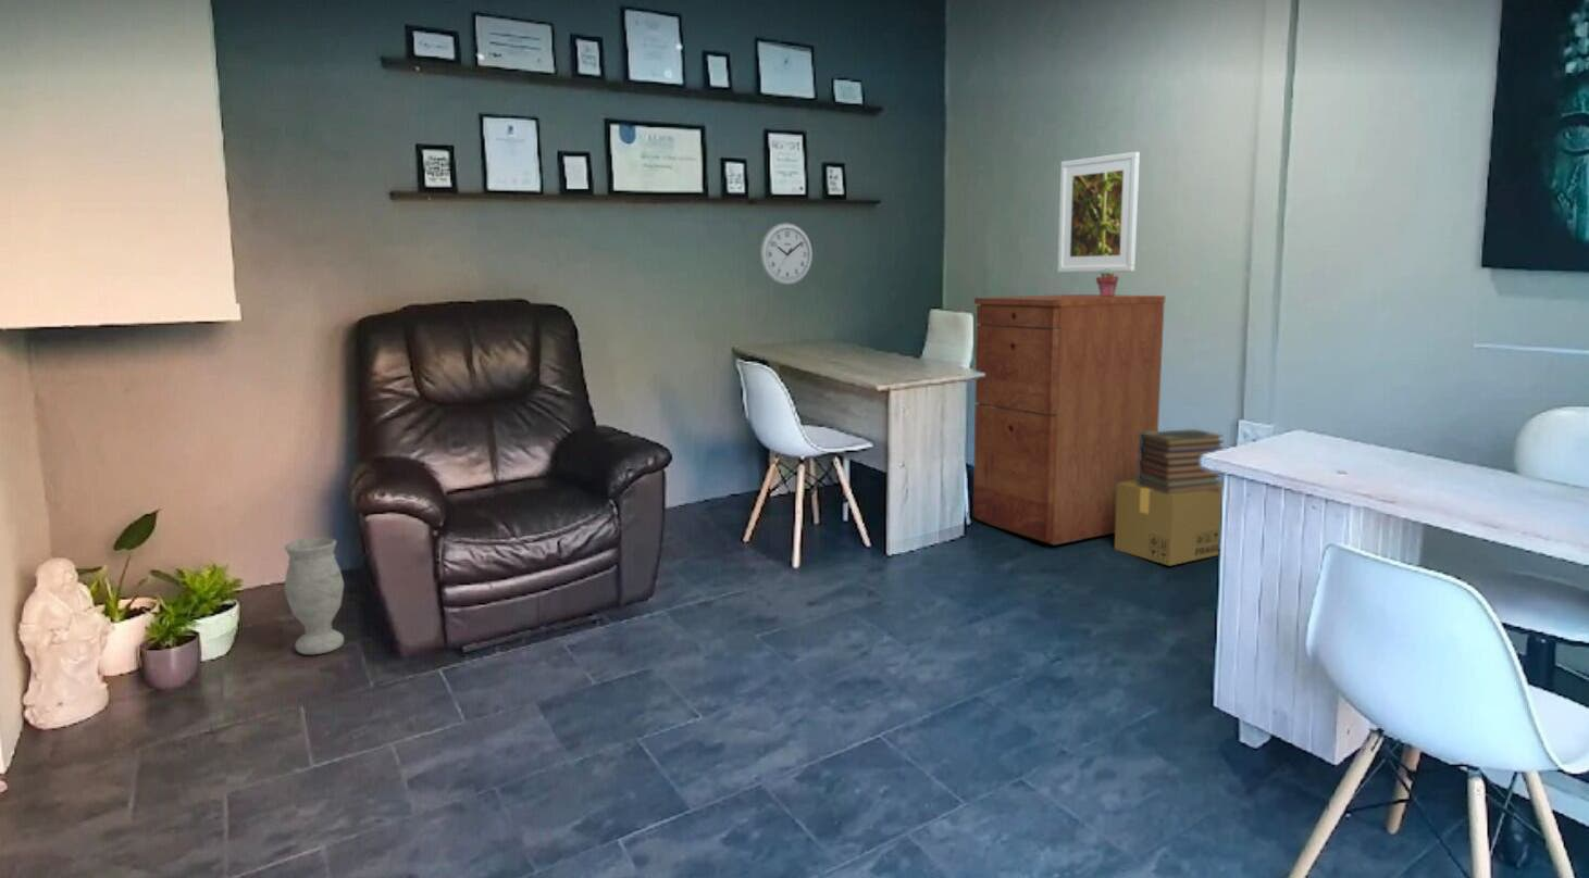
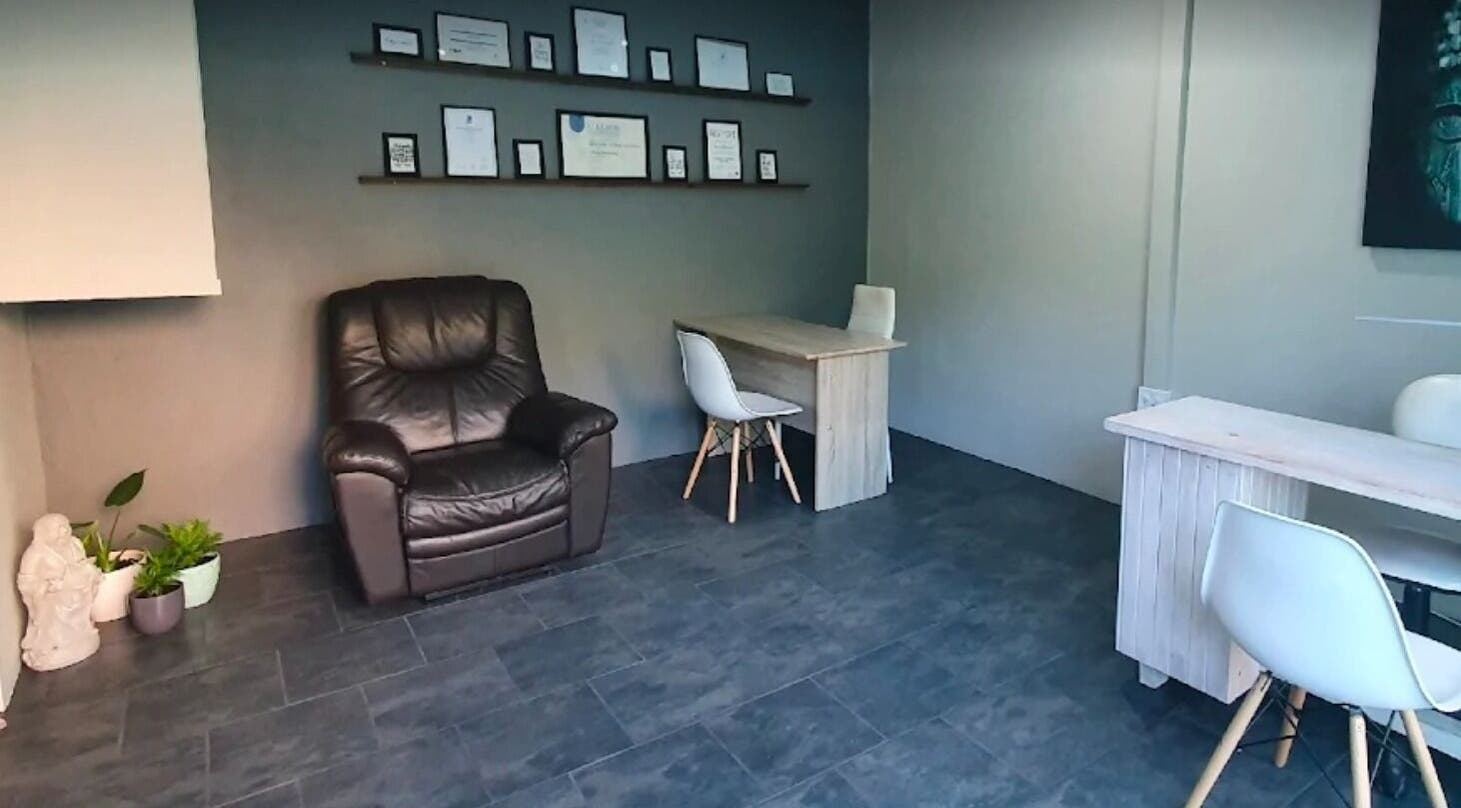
- wall clock (786, 254)
- vase (314, 595)
- cardboard box (1172, 517)
- book stack (1180, 460)
- filing cabinet (1065, 412)
- potted succulent (1107, 281)
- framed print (1096, 214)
